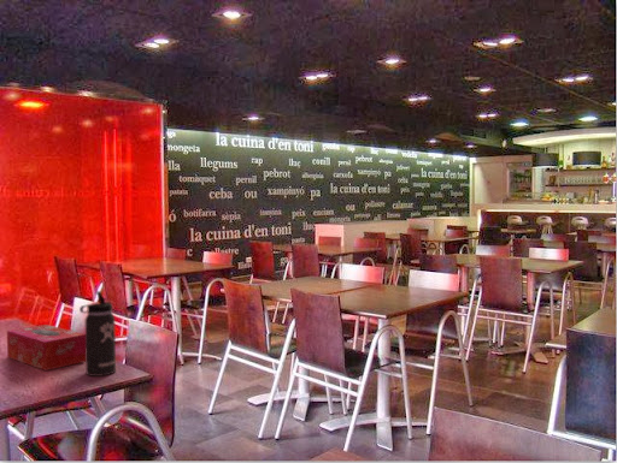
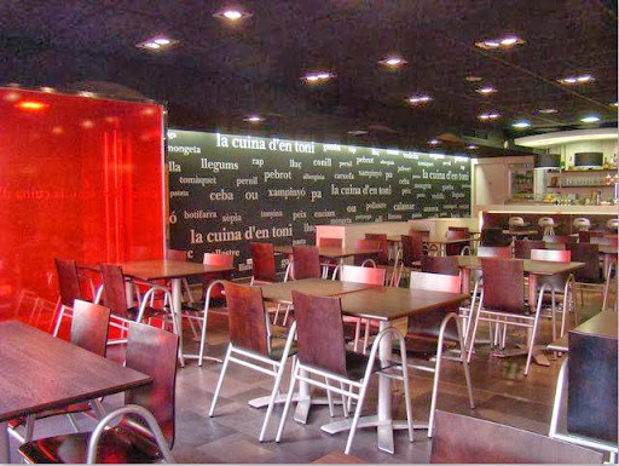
- tissue box (46, 345)
- thermos bottle (96, 332)
